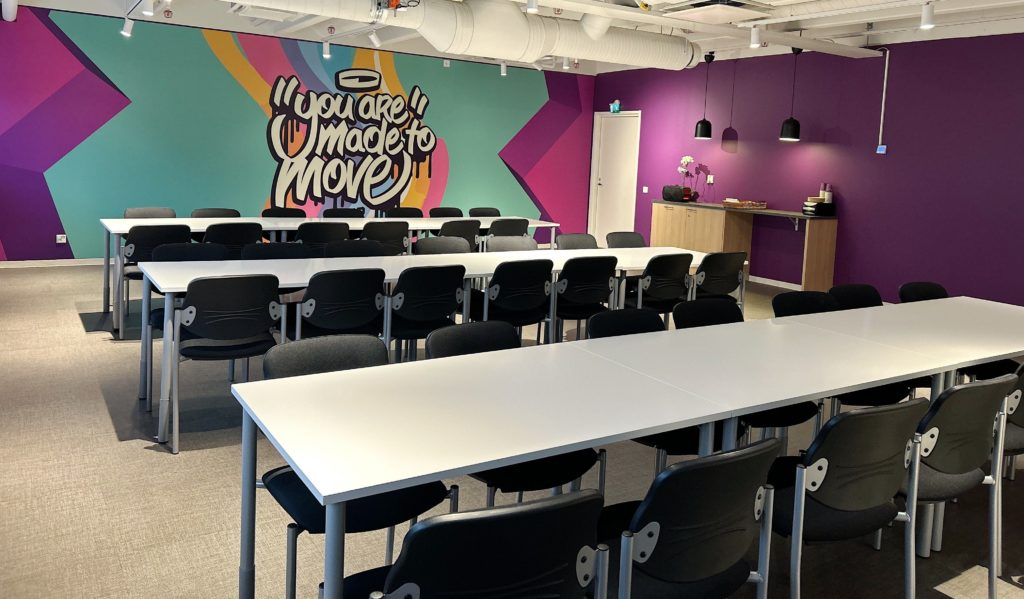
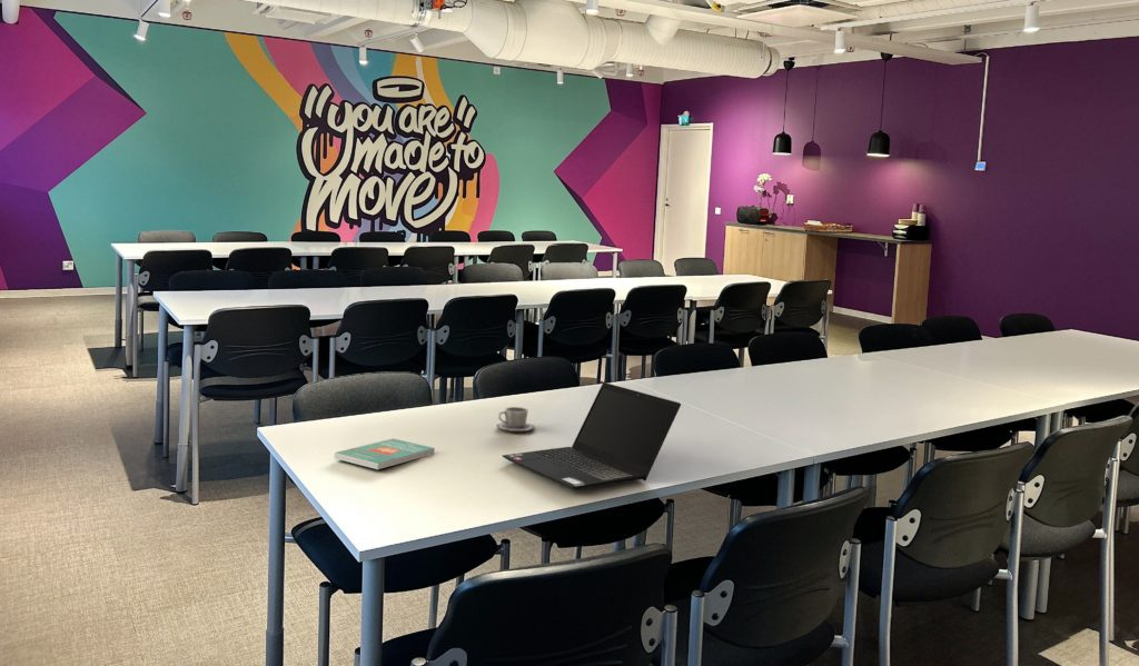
+ book (385, 453)
+ laptop computer (590, 433)
+ cup (515, 418)
